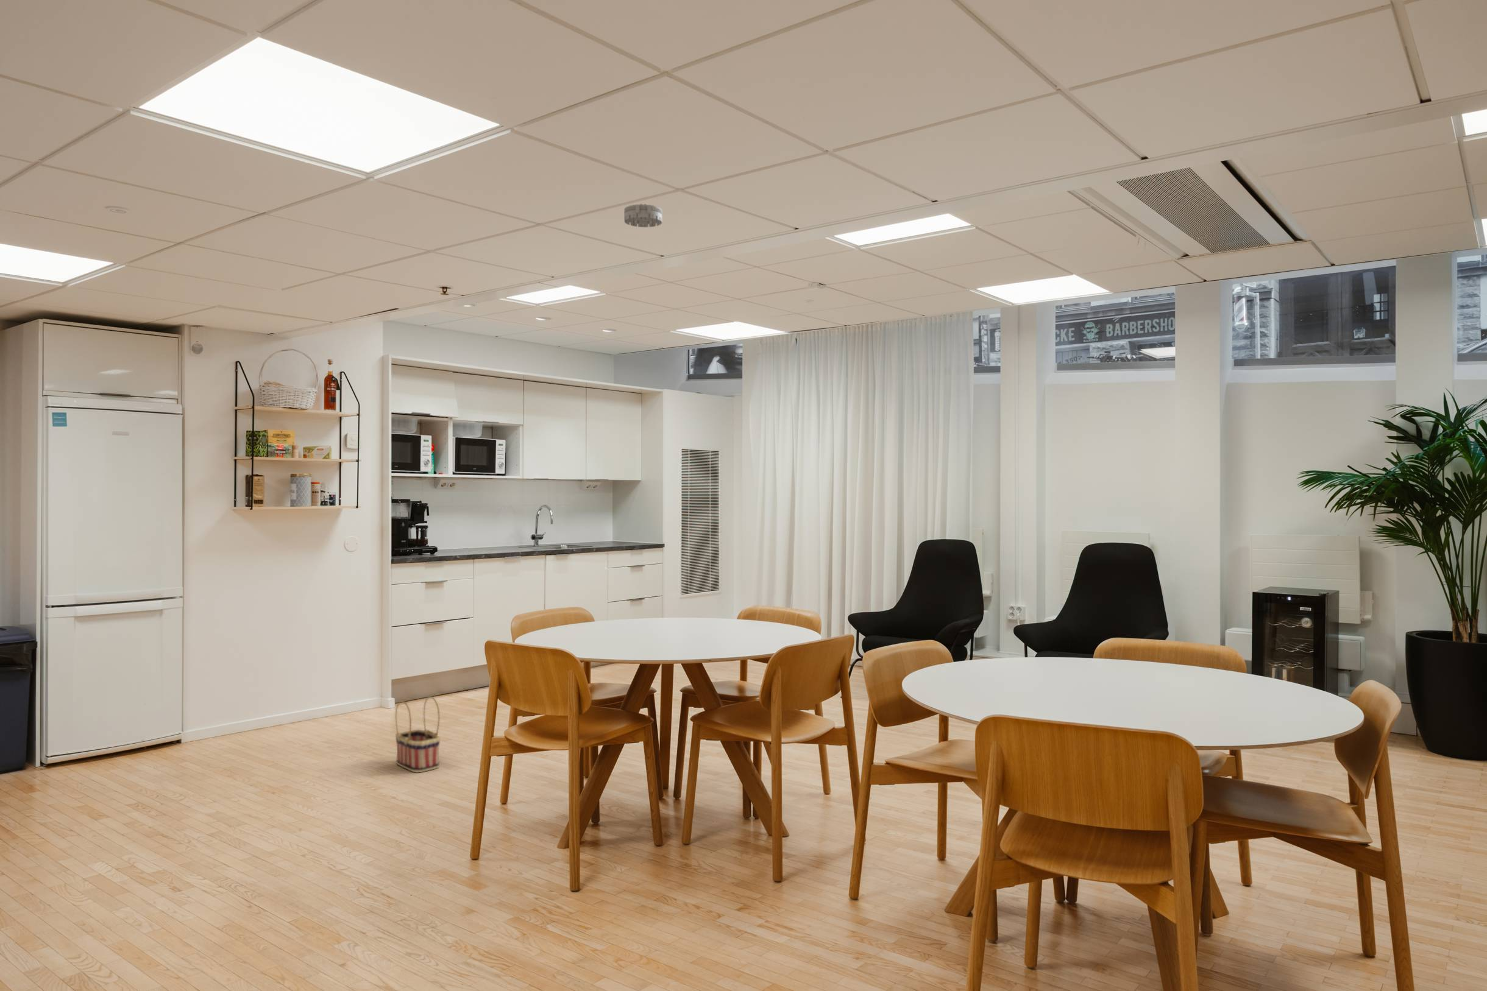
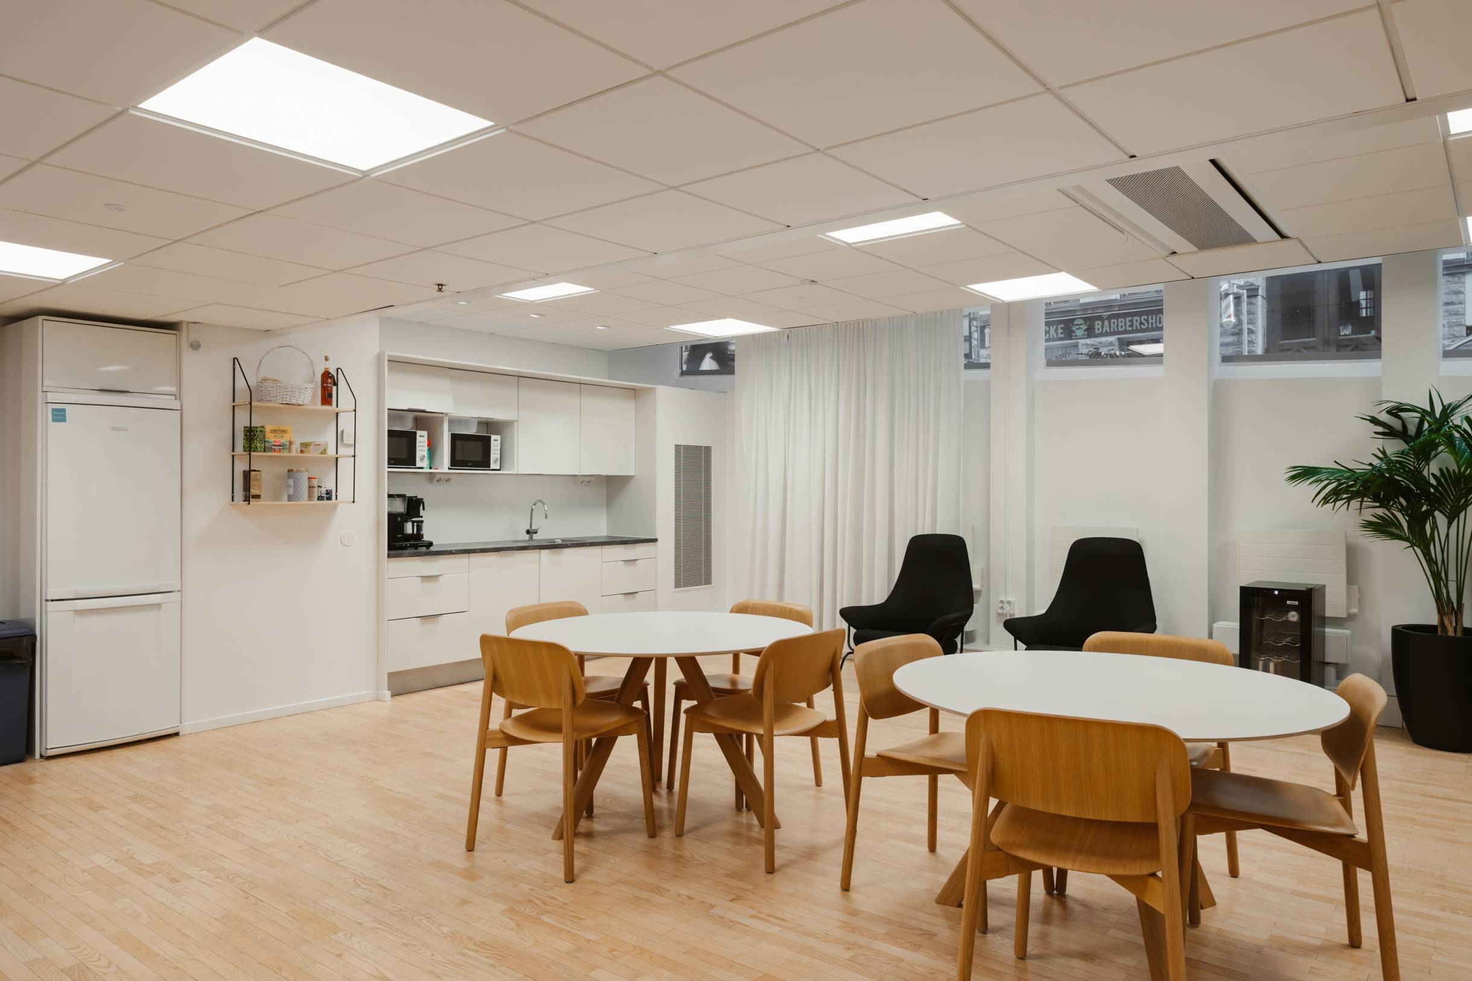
- smoke detector (643, 215)
- basket (417, 732)
